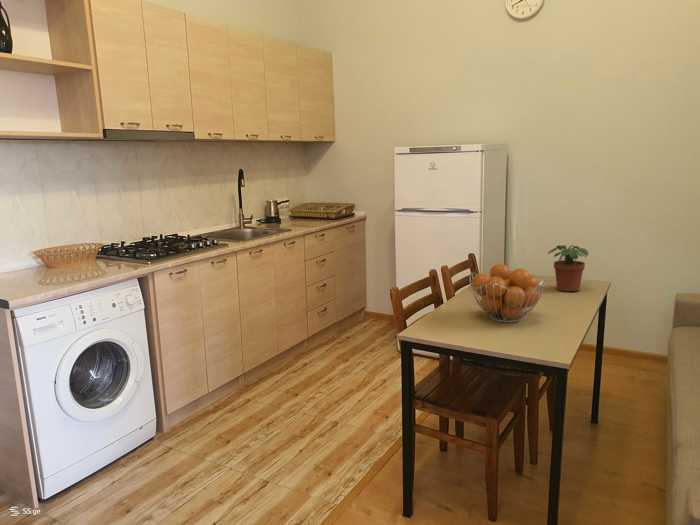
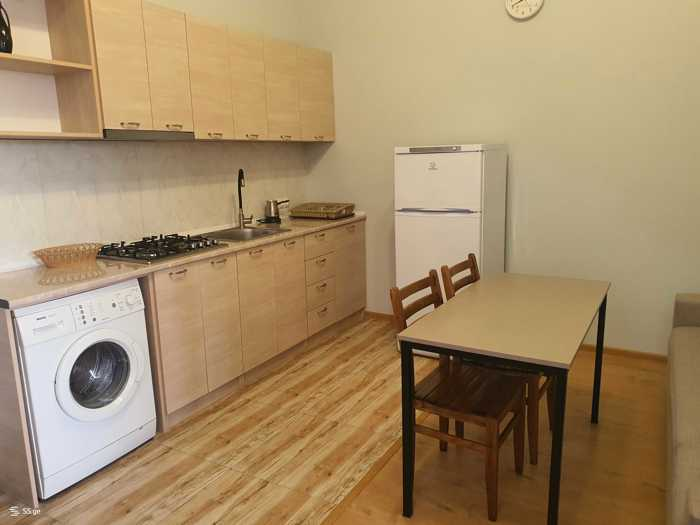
- potted plant (567, 267)
- fruit basket (506, 292)
